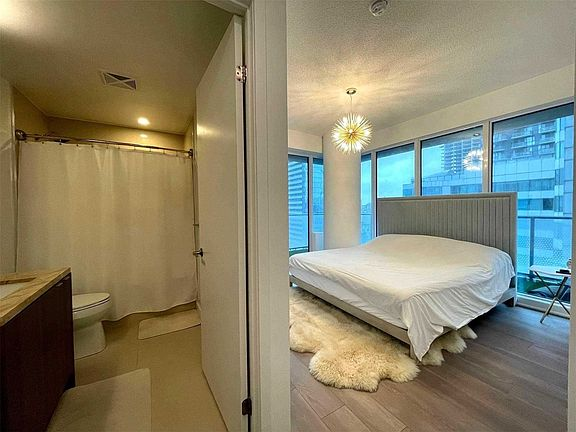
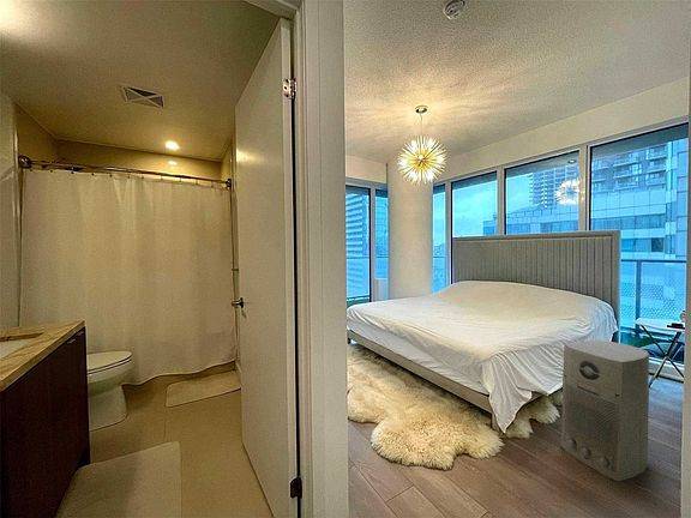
+ air purifier (606, 402)
